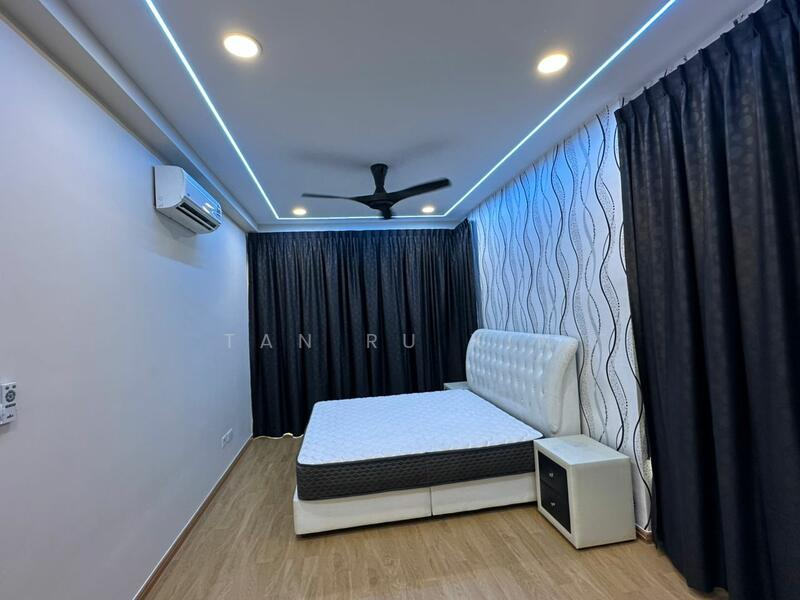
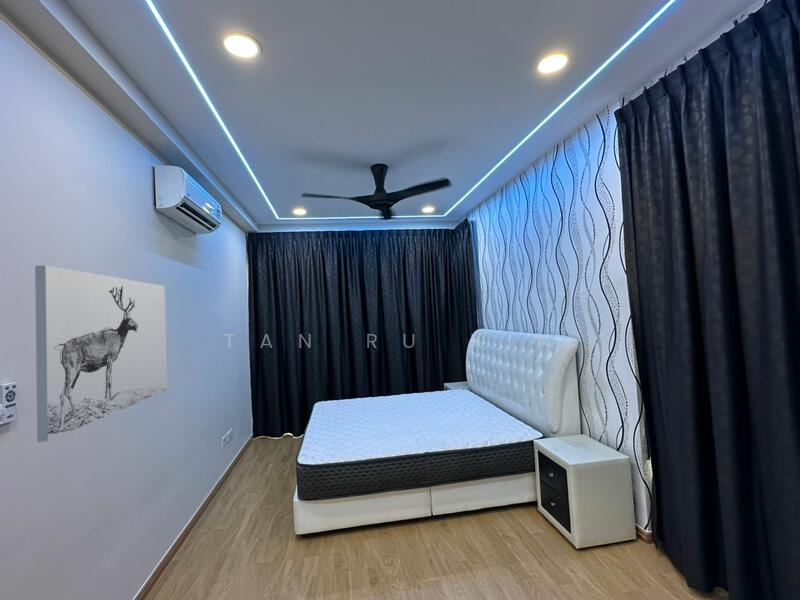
+ wall art (117, 343)
